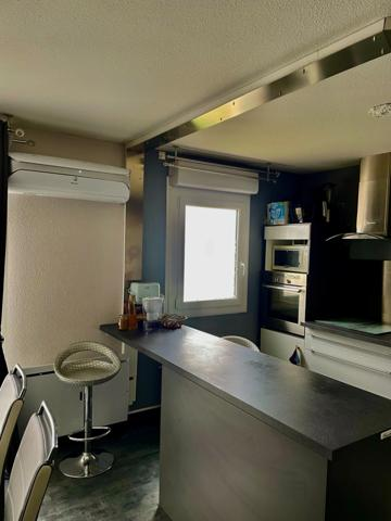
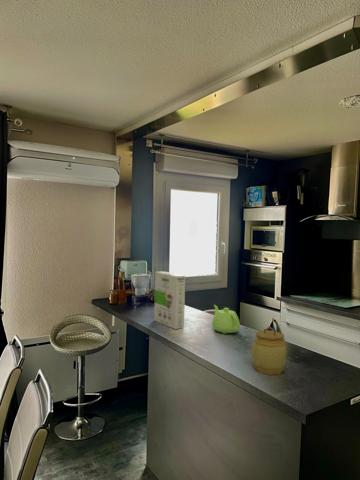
+ cereal box (169, 298)
+ jar (269, 347)
+ teapot (224, 319)
